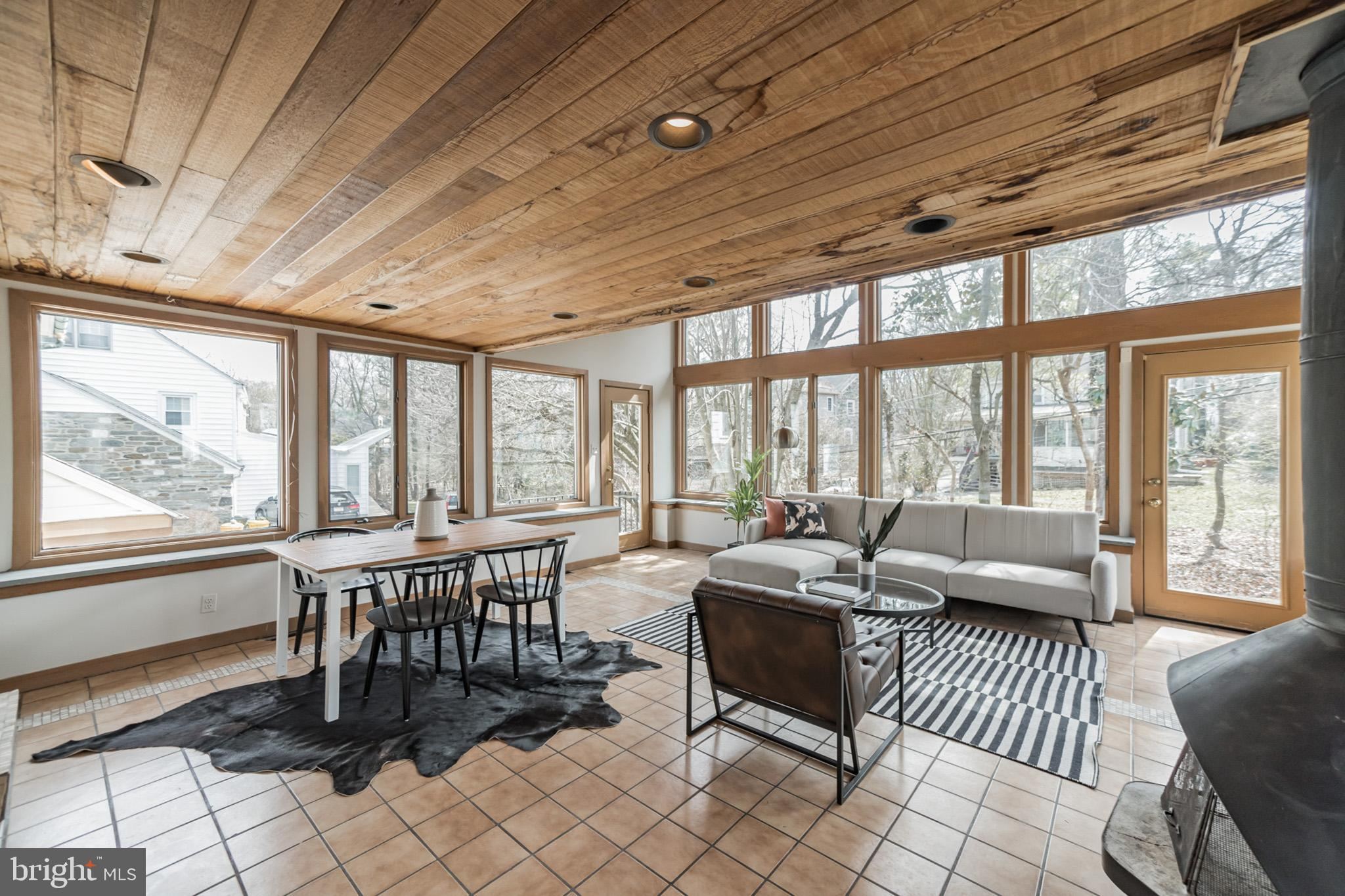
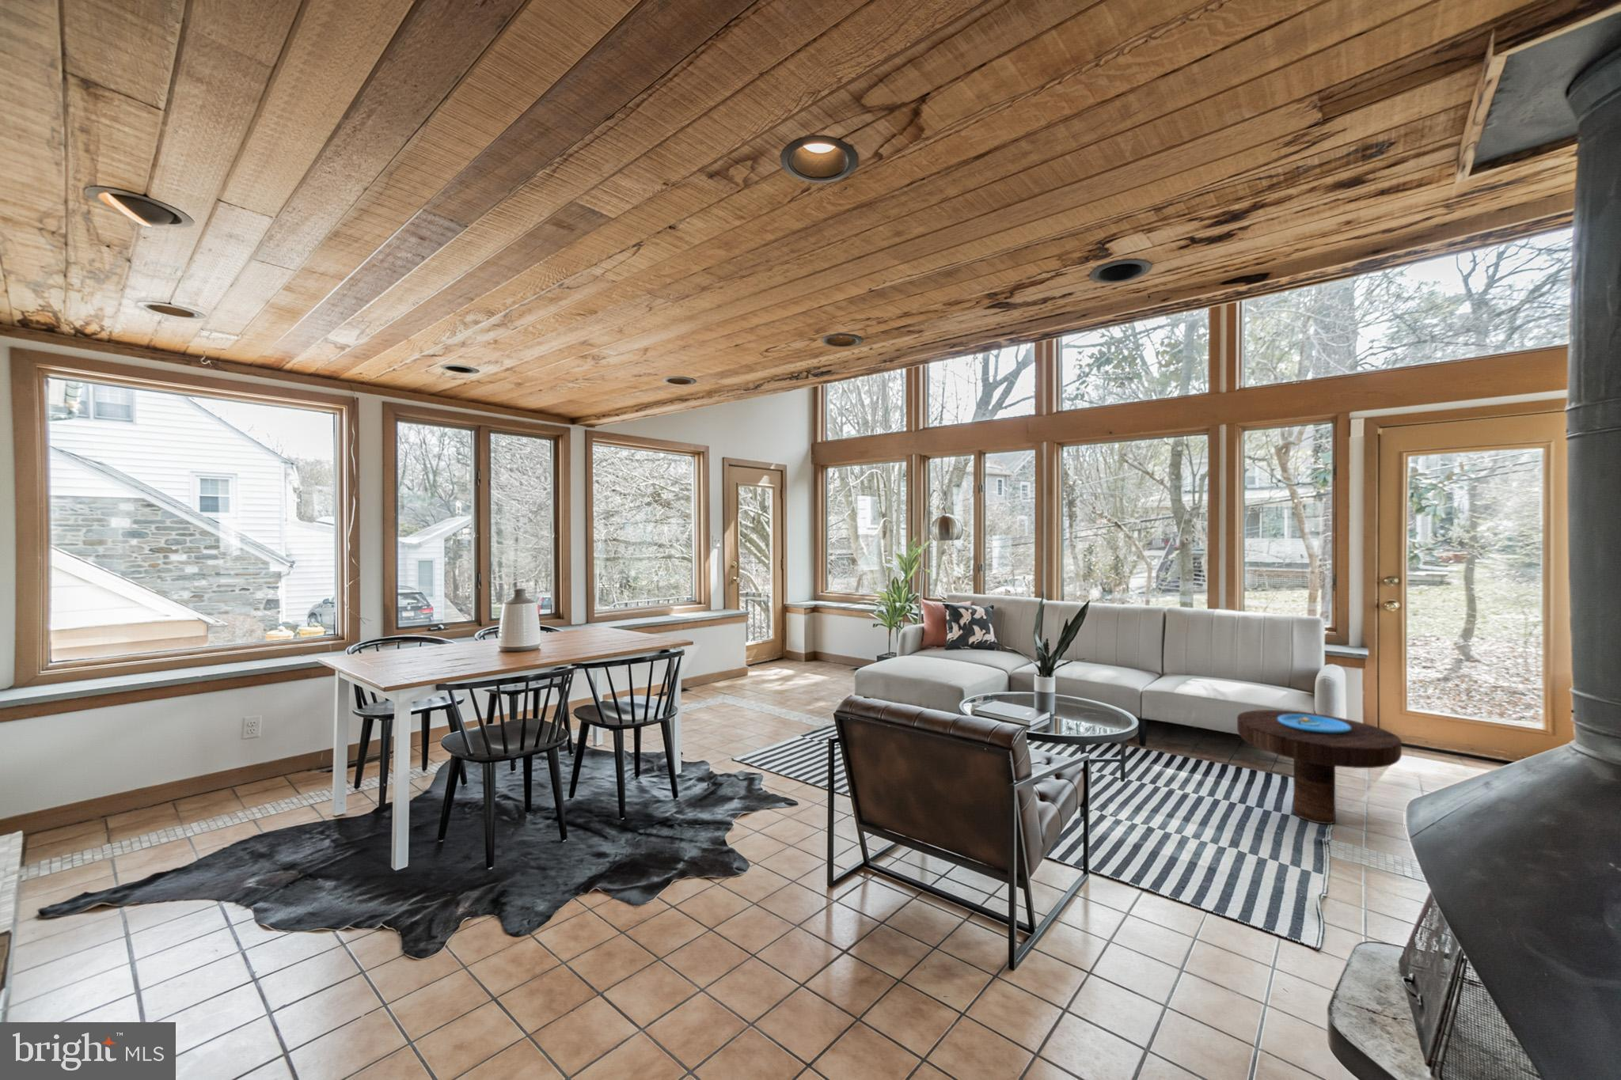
+ side table (1314, 769)
